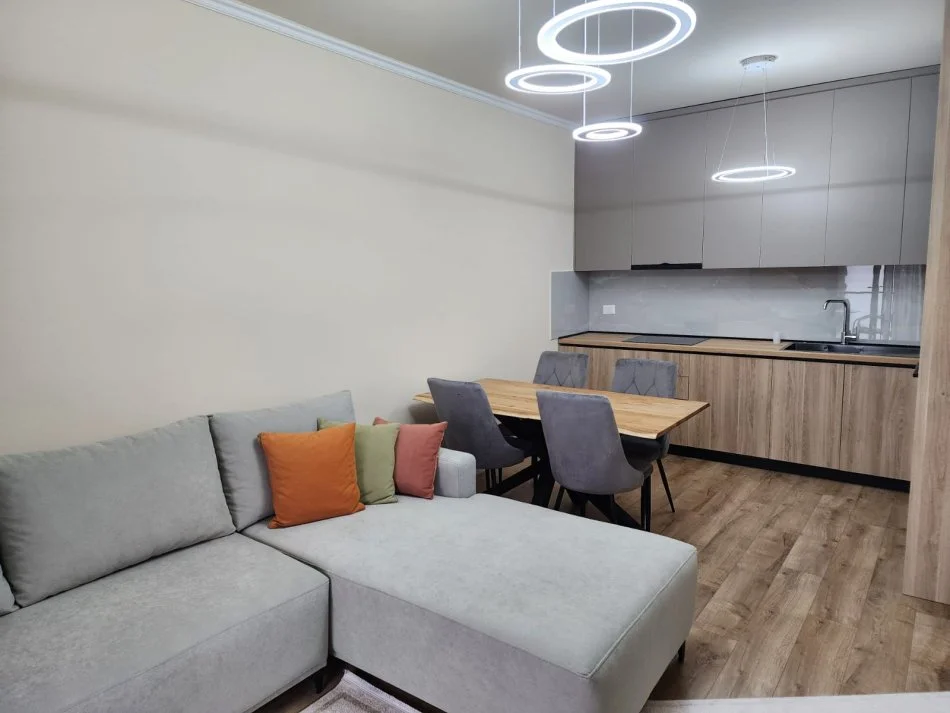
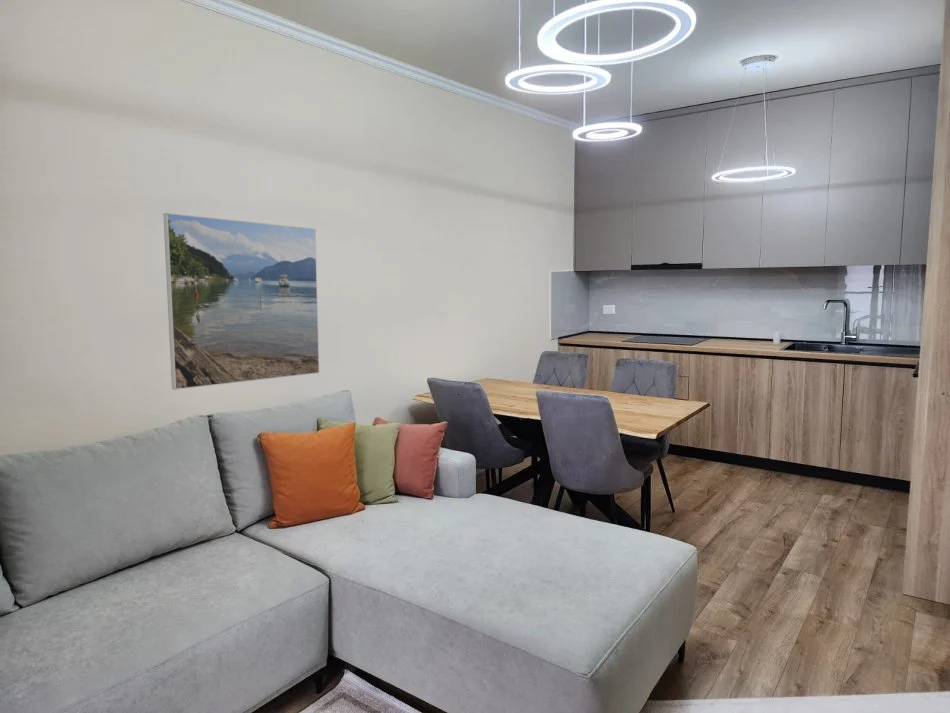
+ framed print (249, 302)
